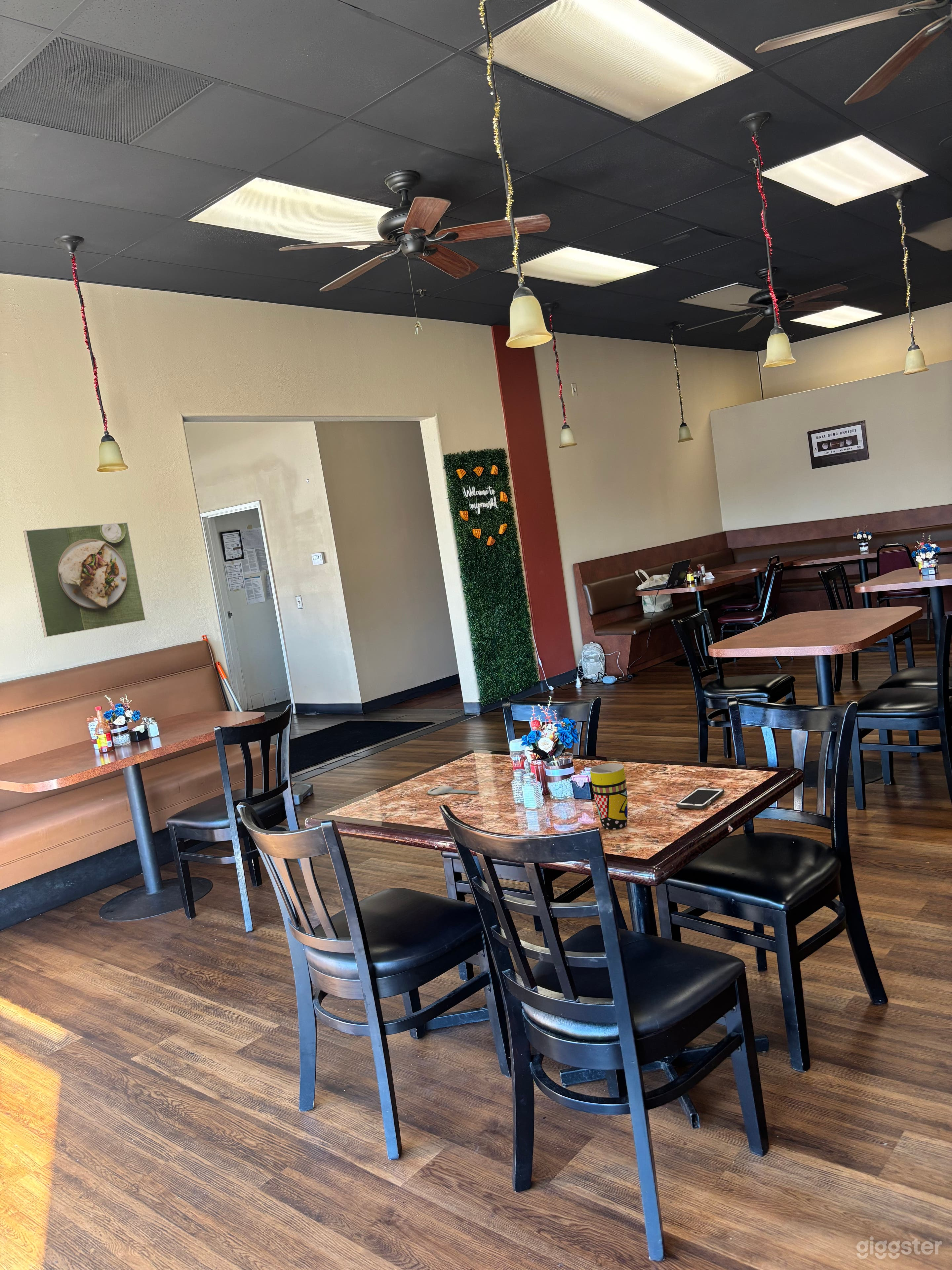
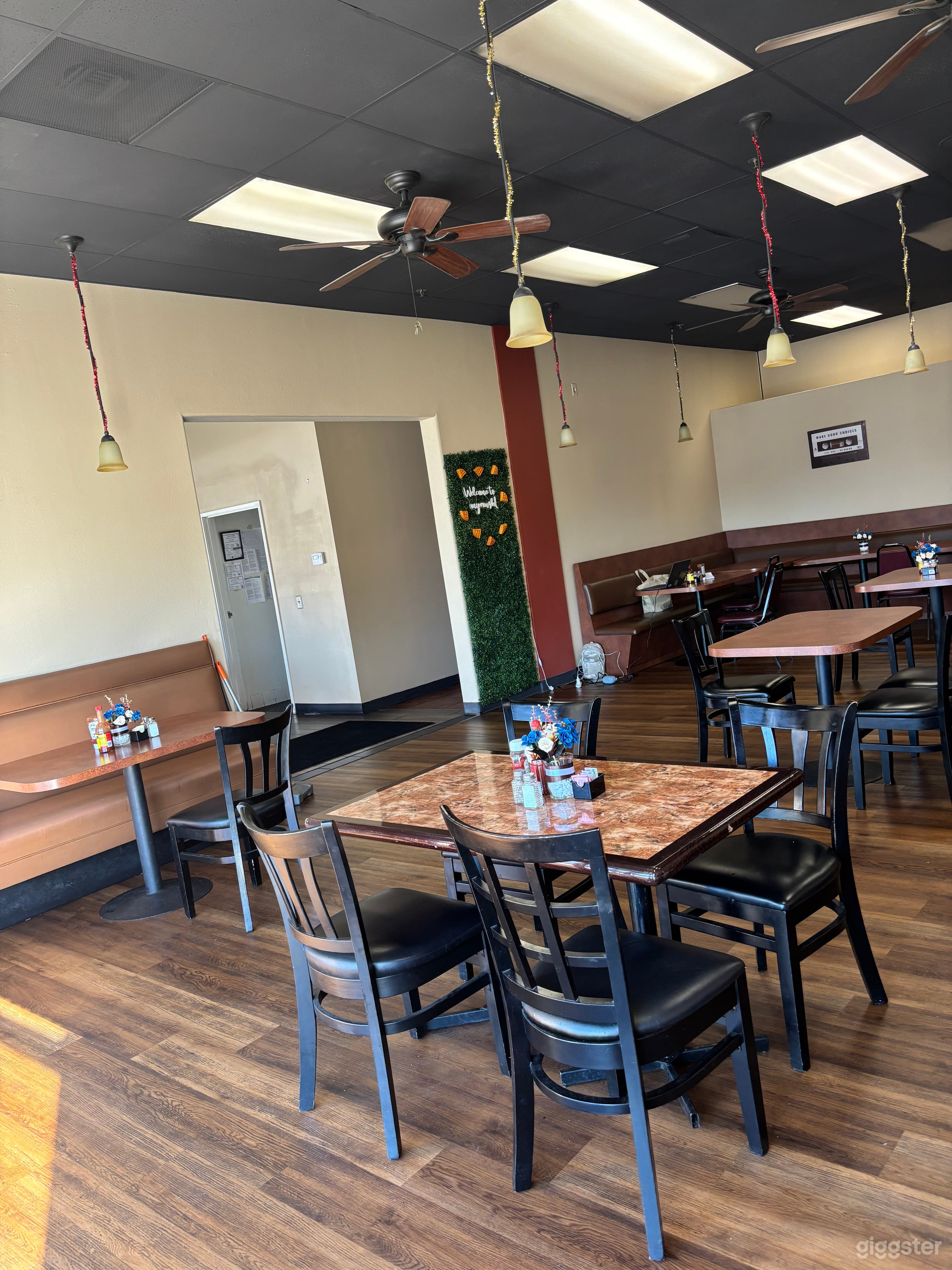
- cell phone (700, 798)
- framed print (87, 578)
- key (454, 791)
- mug (614, 794)
